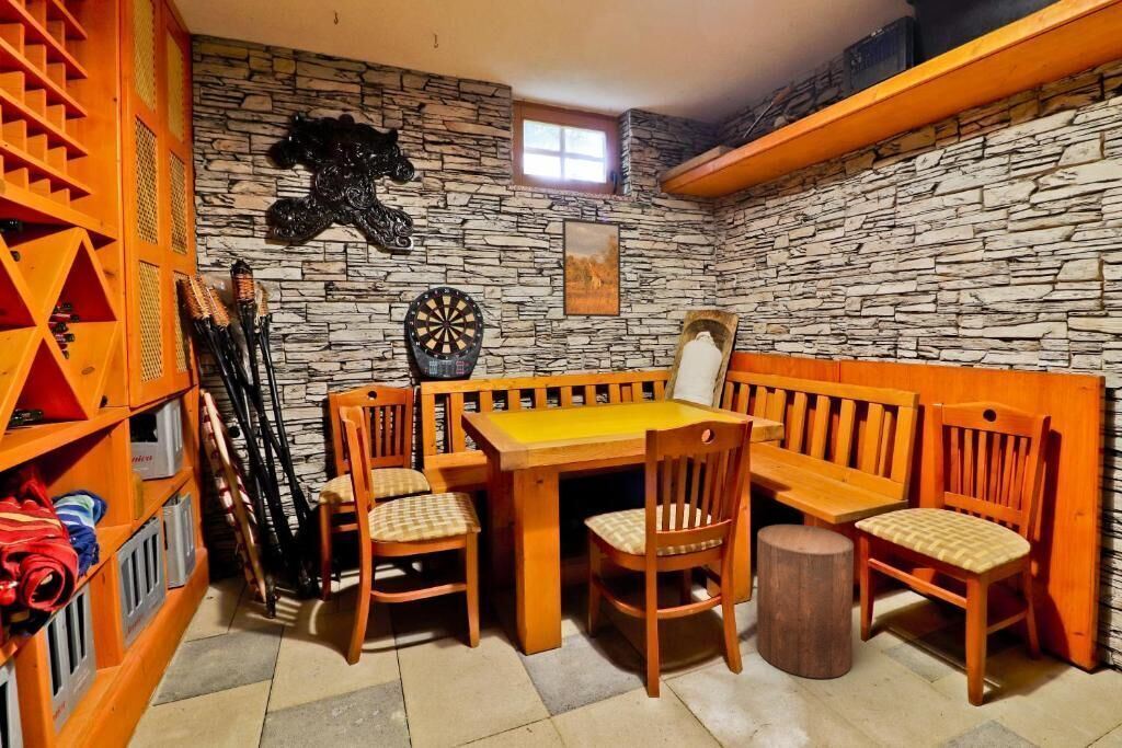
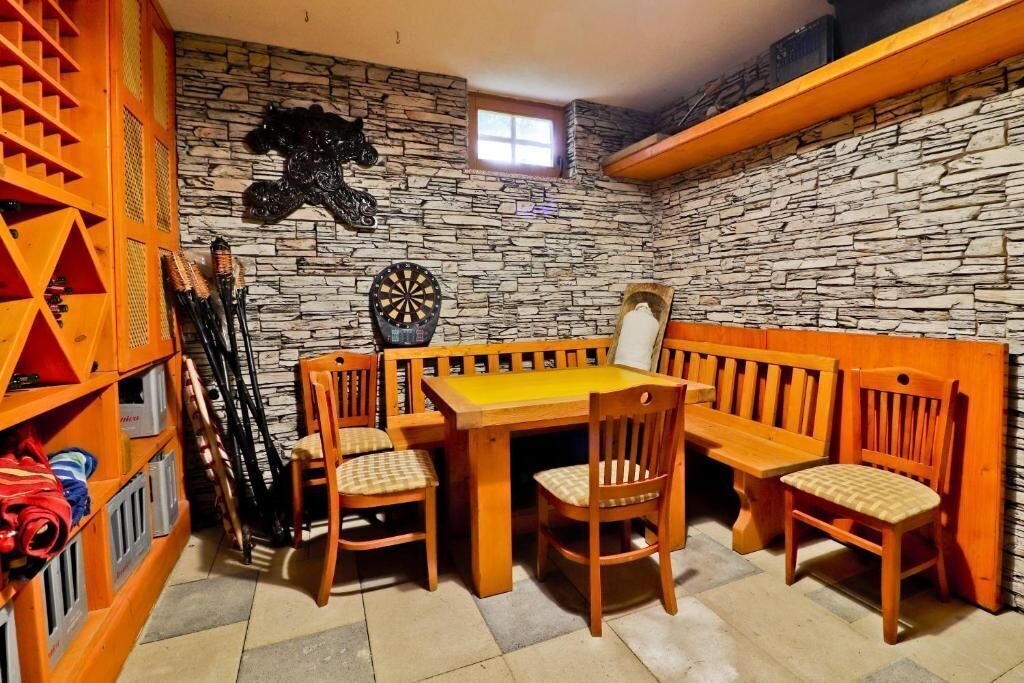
- stool (803, 596)
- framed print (592, 268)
